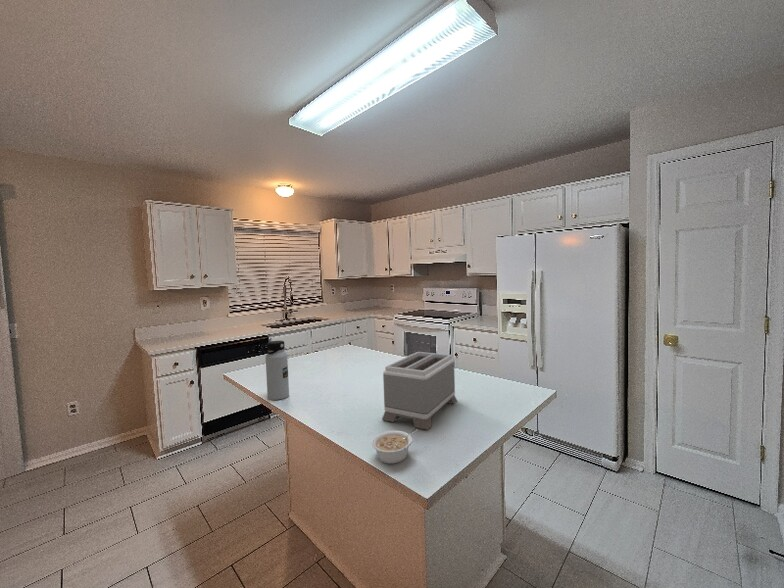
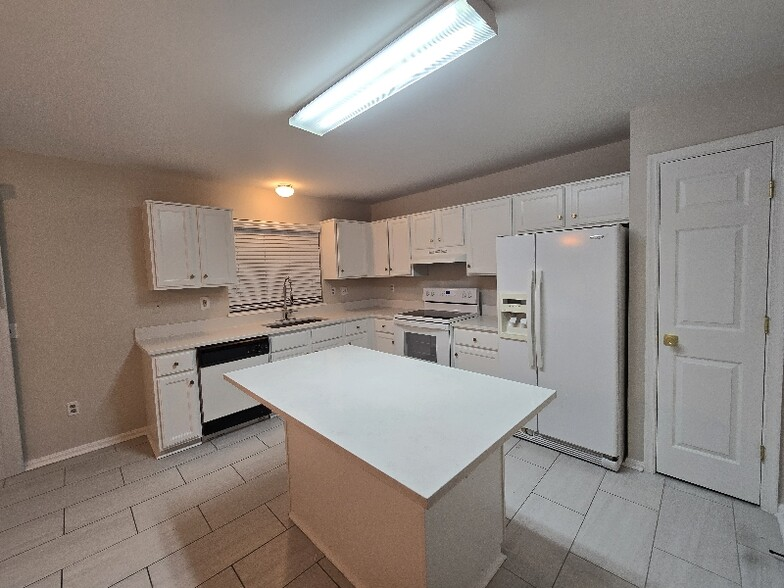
- legume (393, 445)
- water bottle (277, 369)
- toaster (422, 384)
